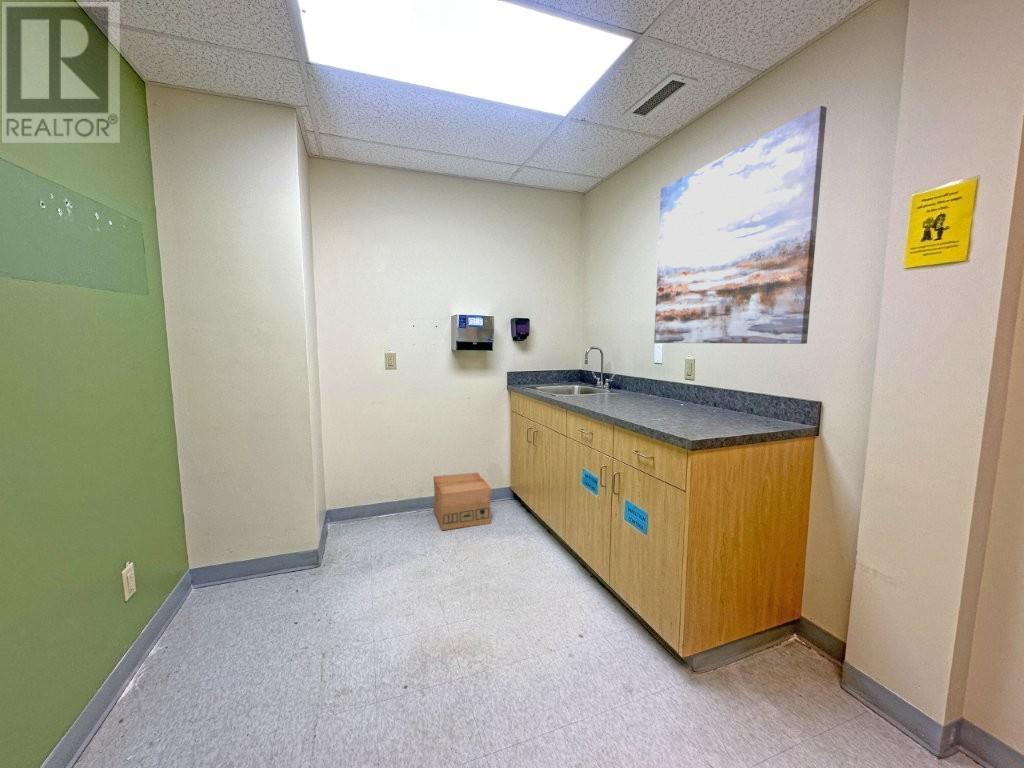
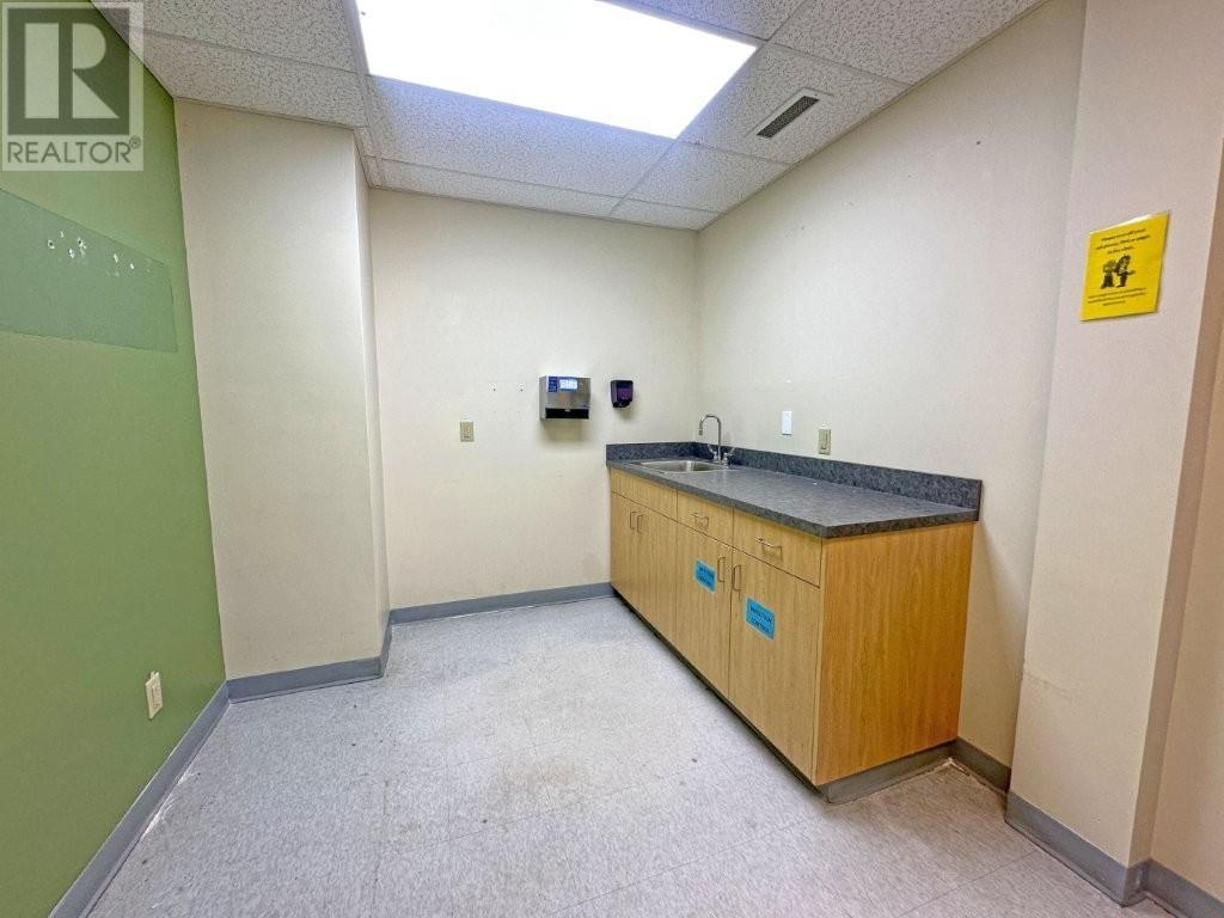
- cardboard box (461, 499)
- wall art (720, 251)
